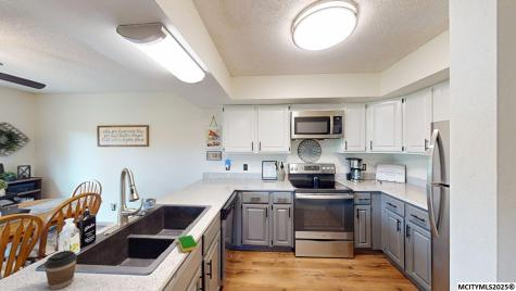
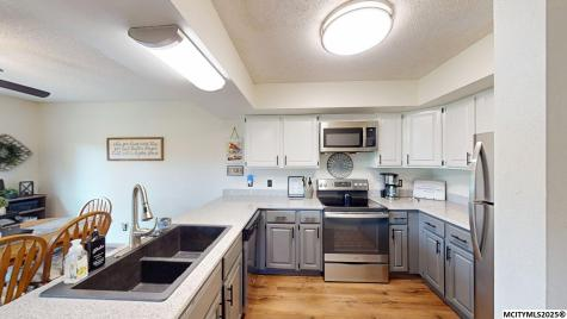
- coffee cup (61, 267)
- dish sponge (187, 242)
